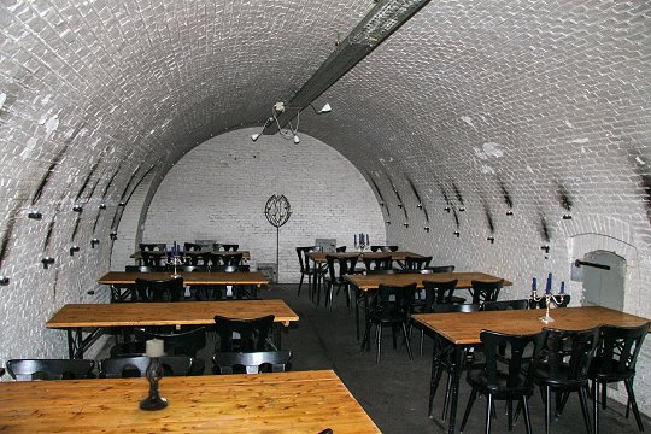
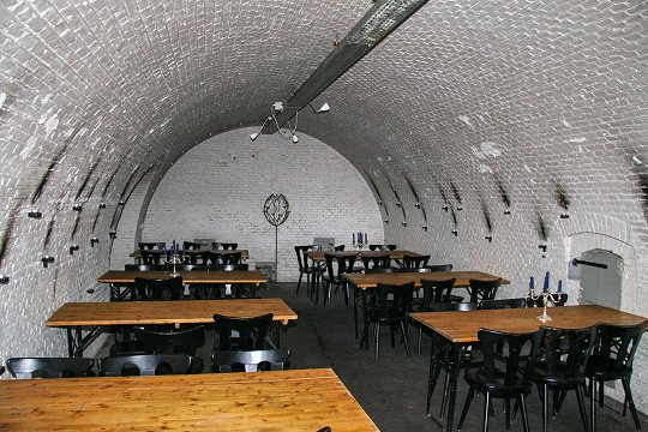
- candle holder (154, 371)
